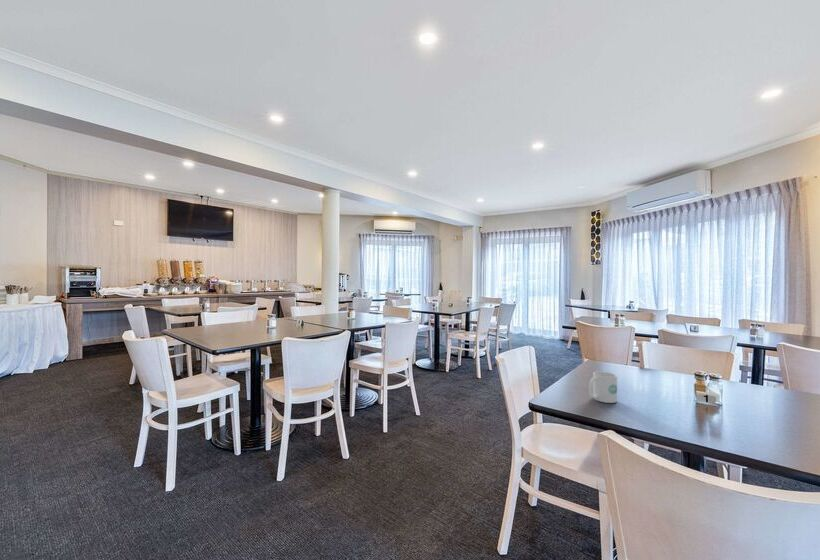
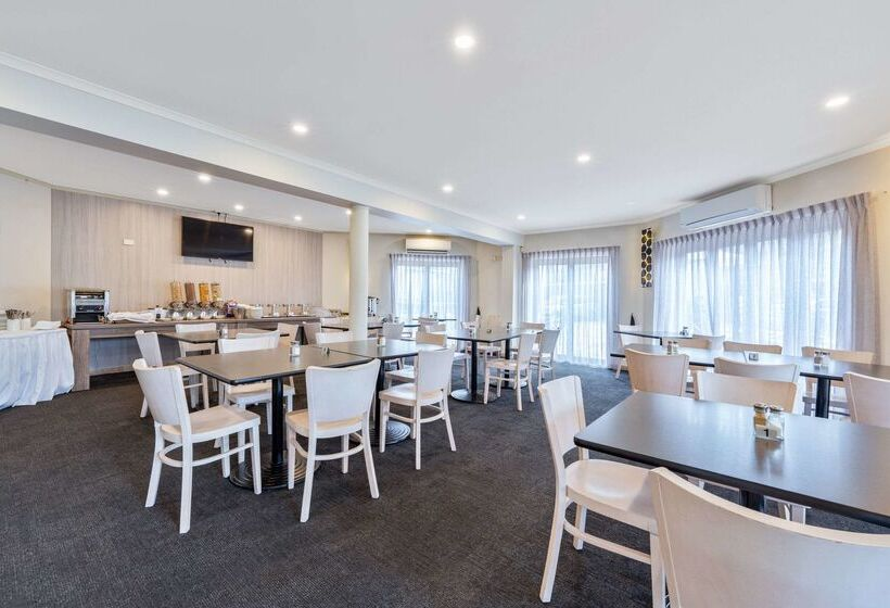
- mug (601, 387)
